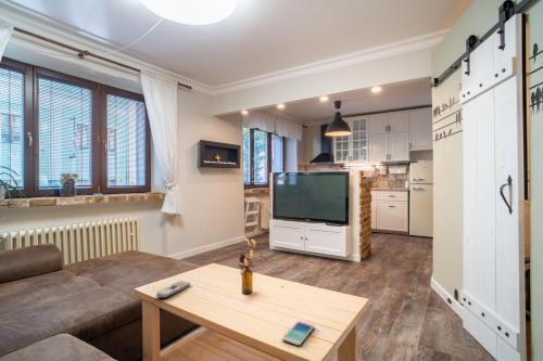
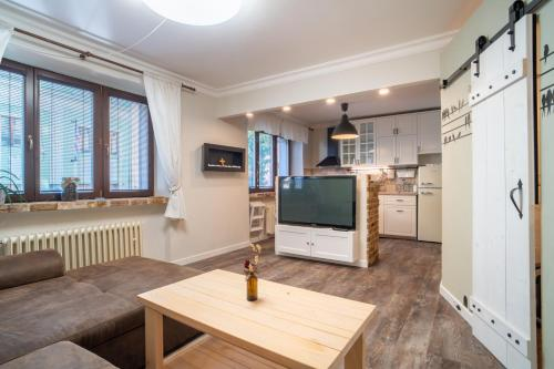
- smartphone (299, 332)
- remote control (173, 288)
